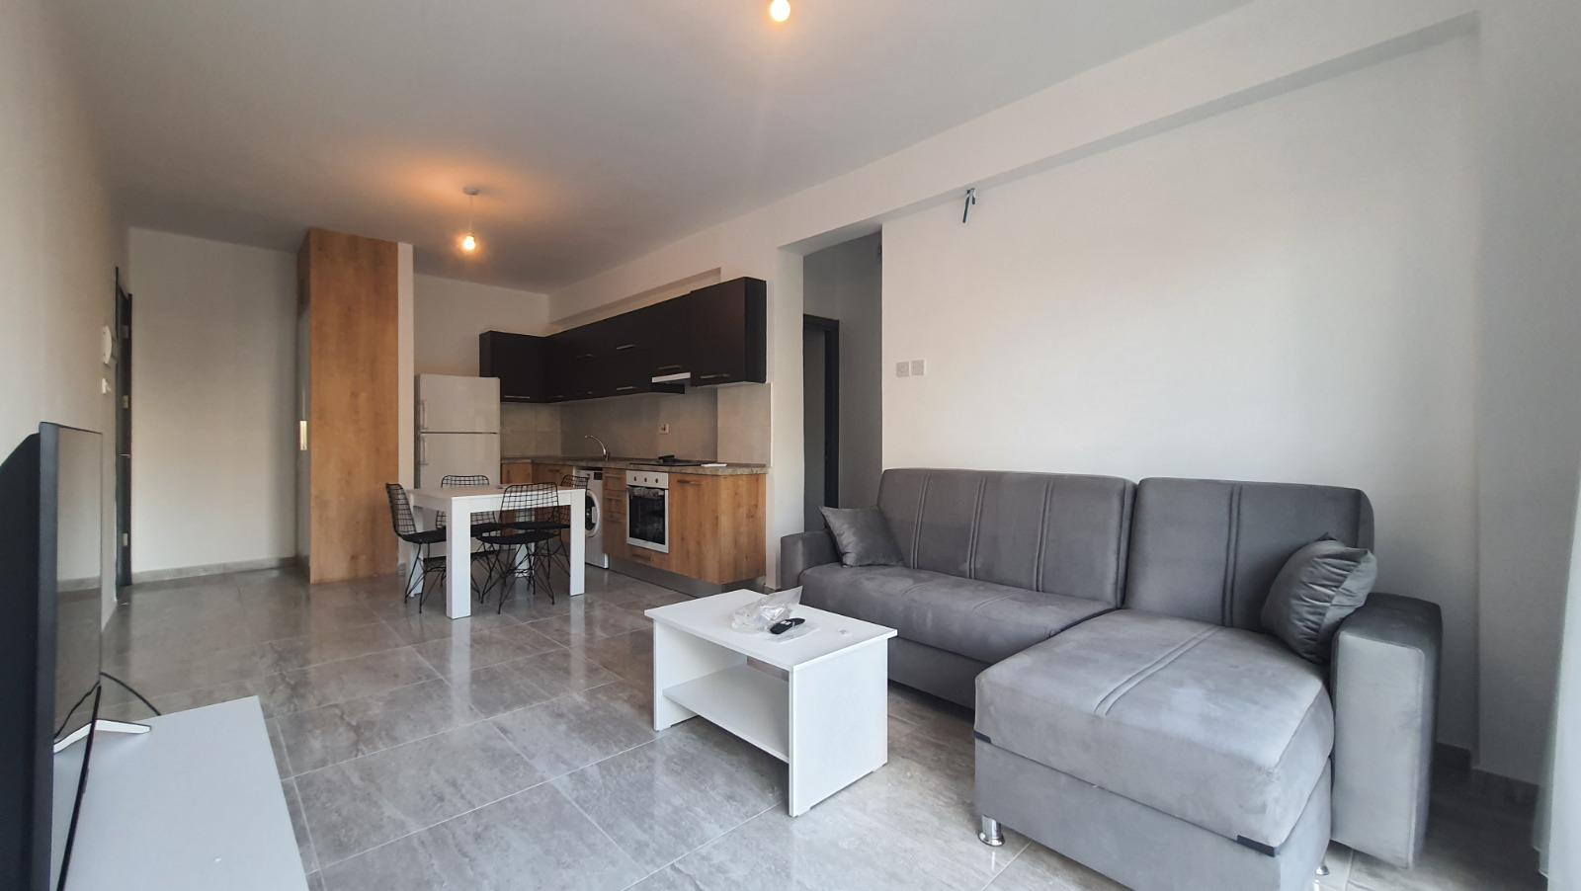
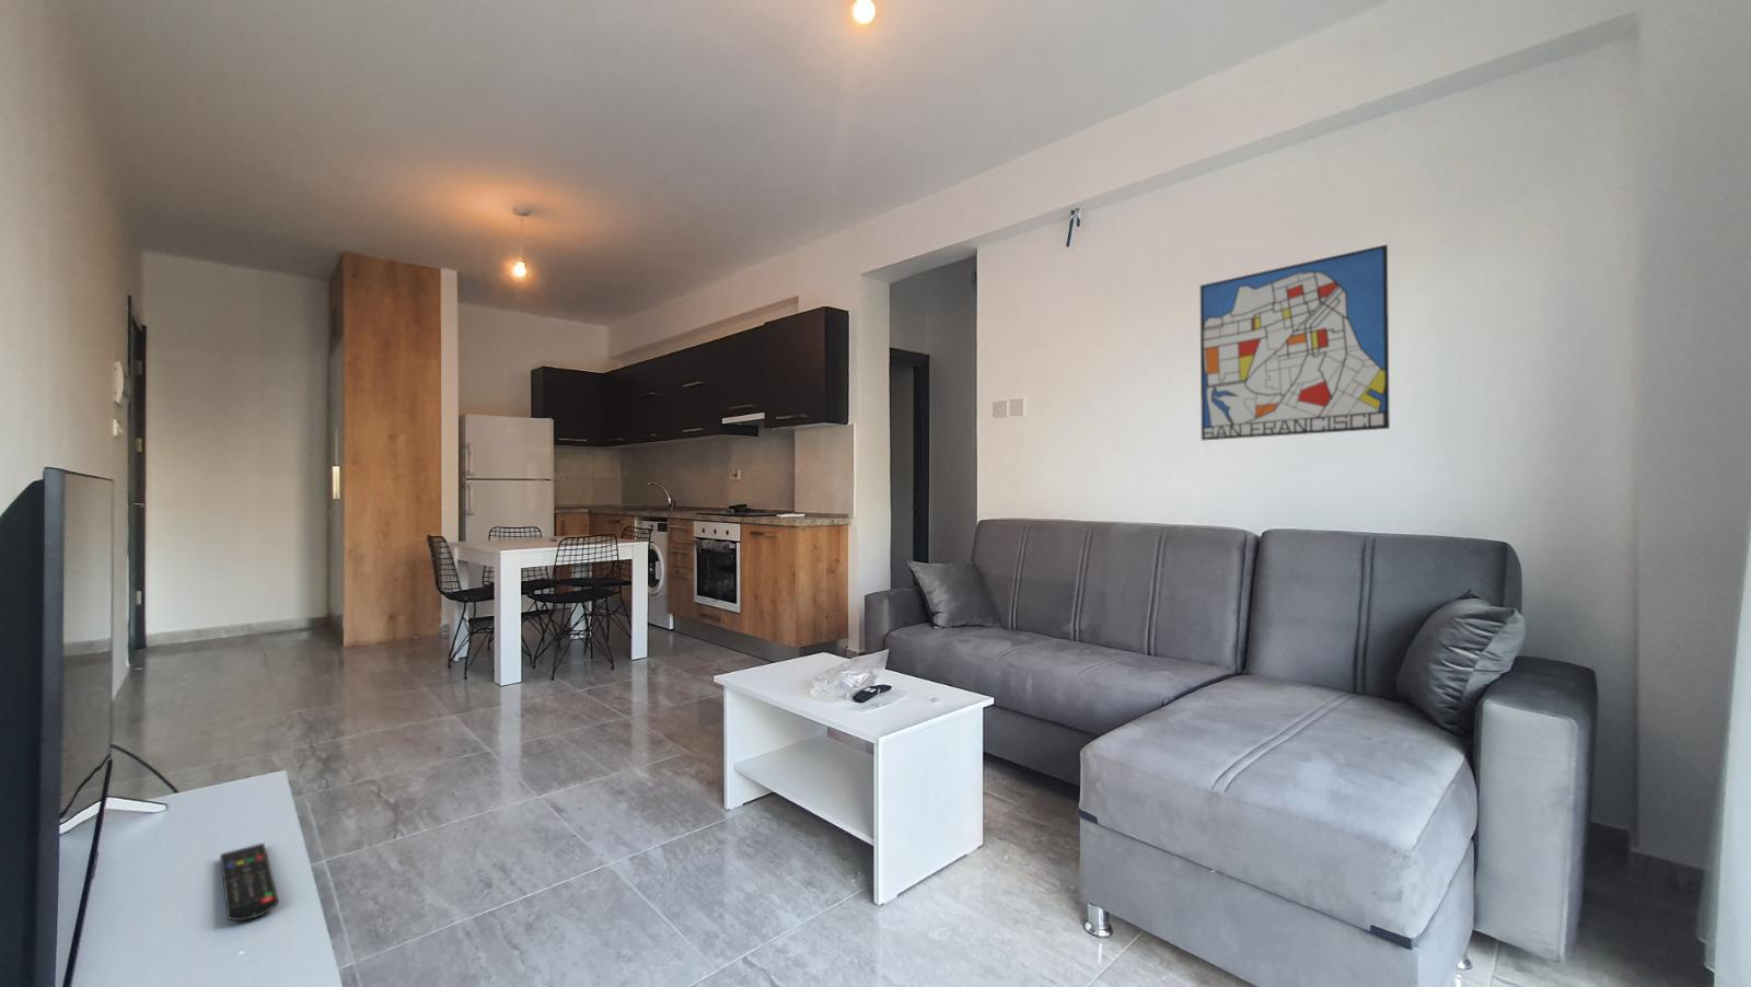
+ wall art (1286, 350)
+ remote control (248, 880)
